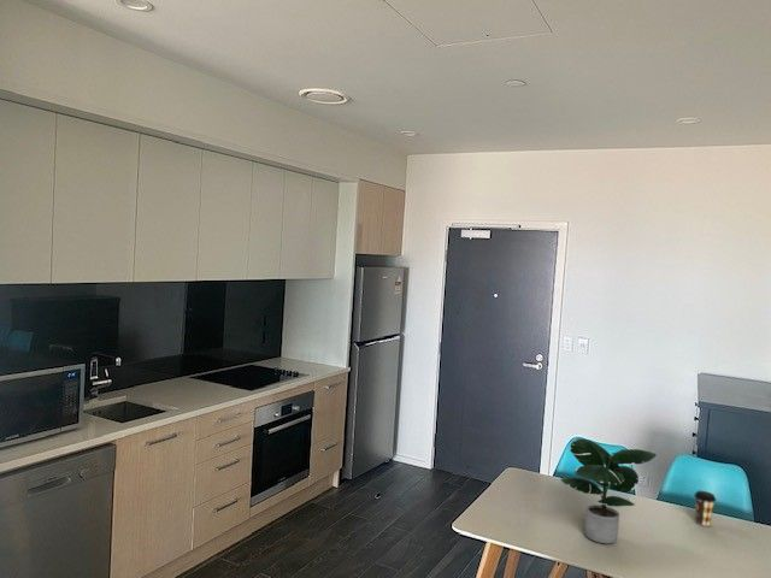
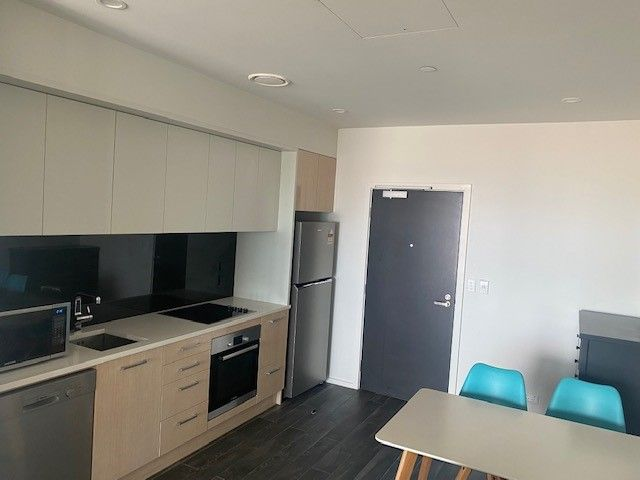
- coffee cup (704, 508)
- potted plant (605, 493)
